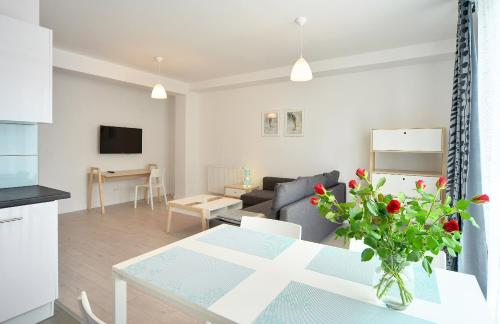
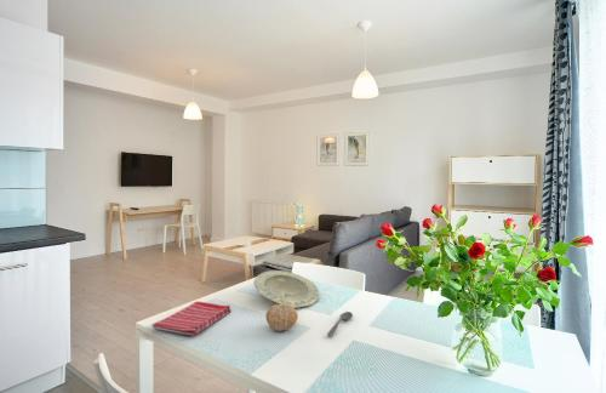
+ dish towel (194, 315)
+ soupspoon (339, 321)
+ fruit (281, 317)
+ plate (286, 286)
